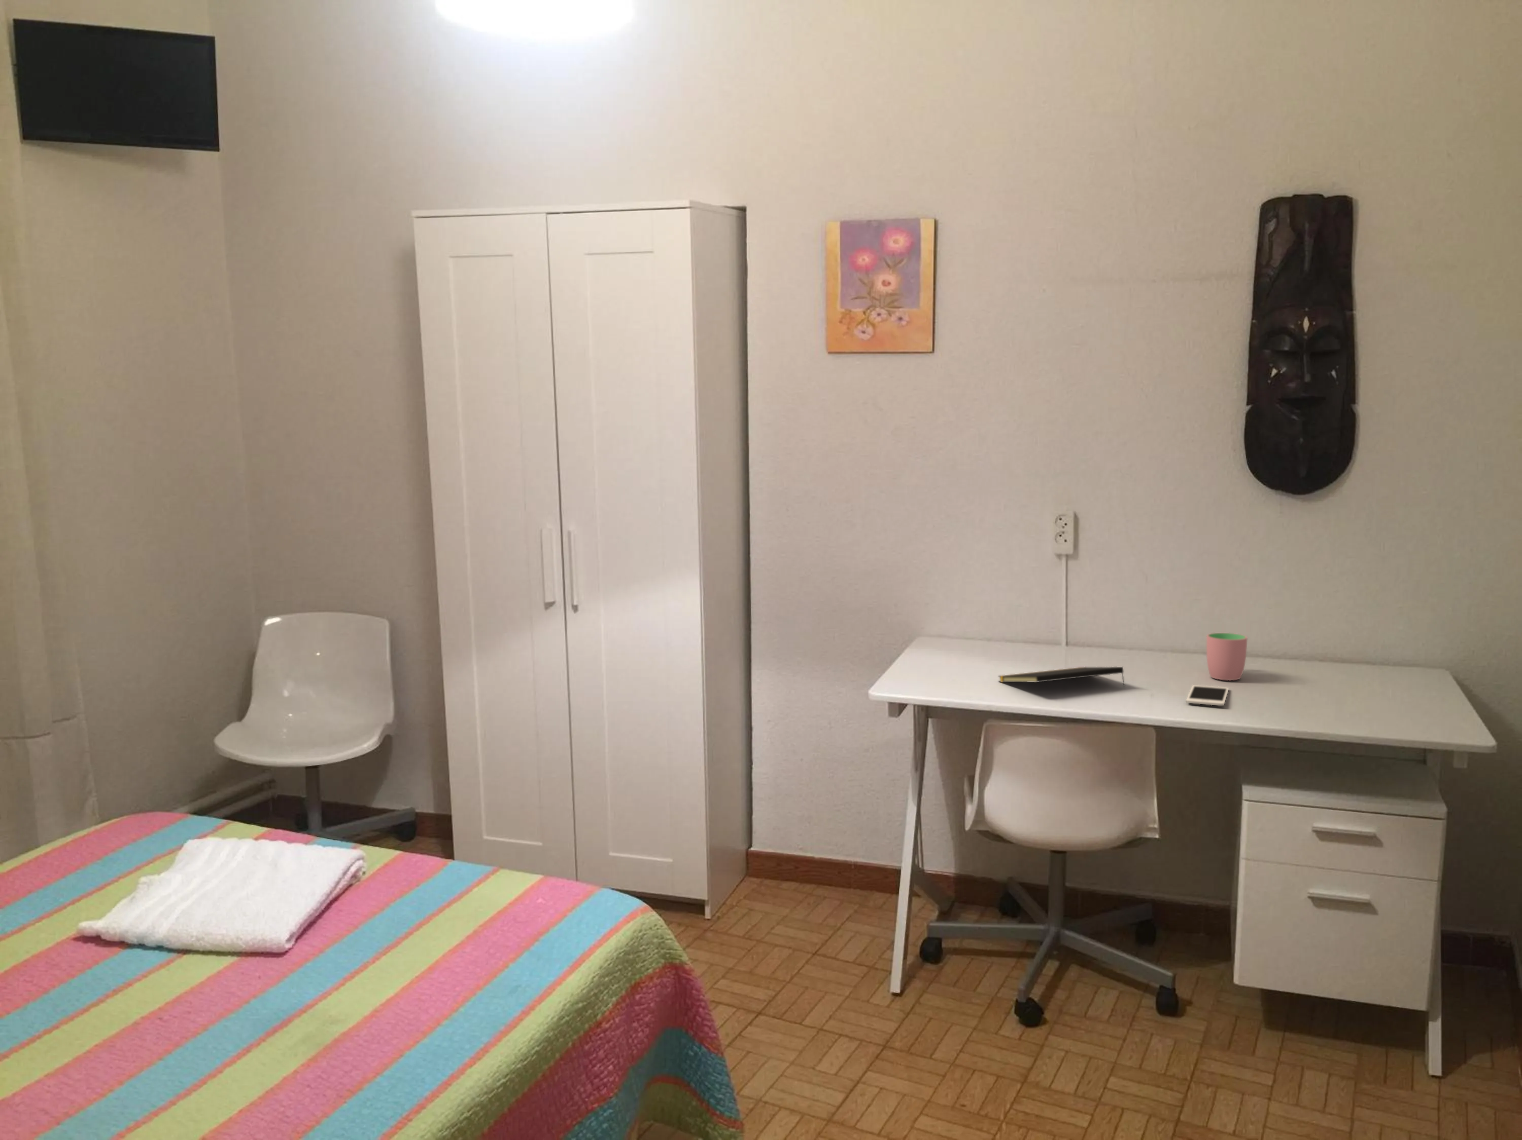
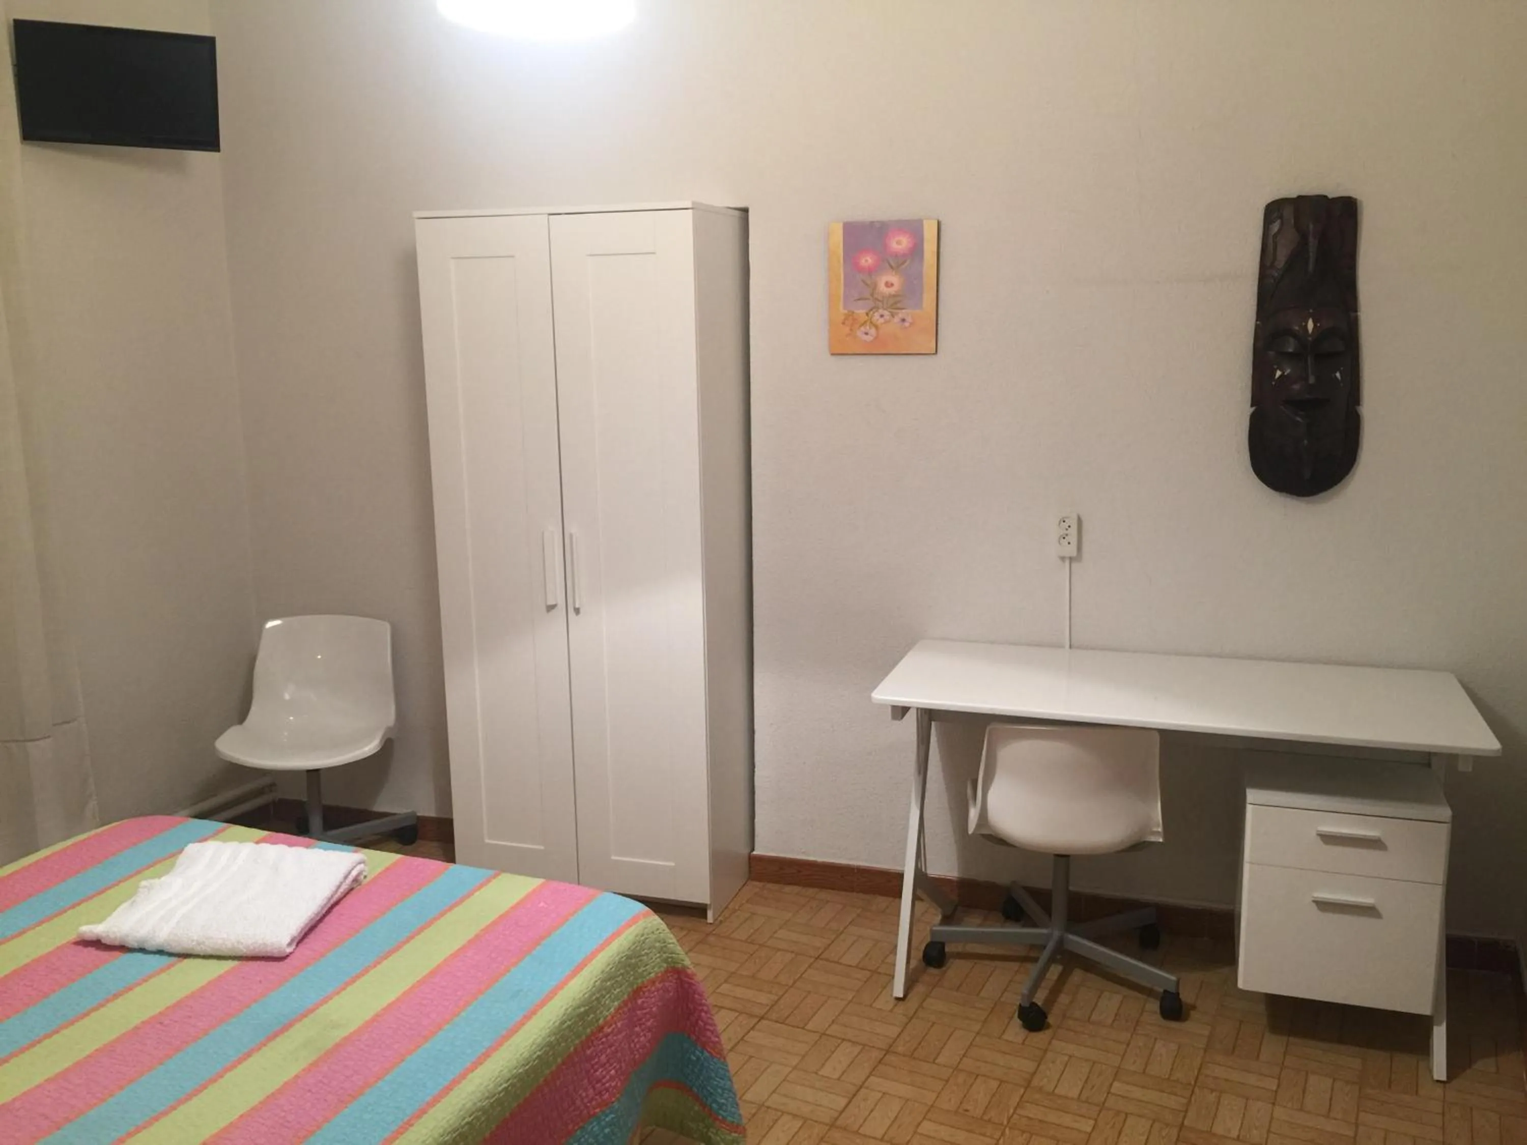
- cell phone (1208, 695)
- cup (1226, 655)
- notepad (1059, 674)
